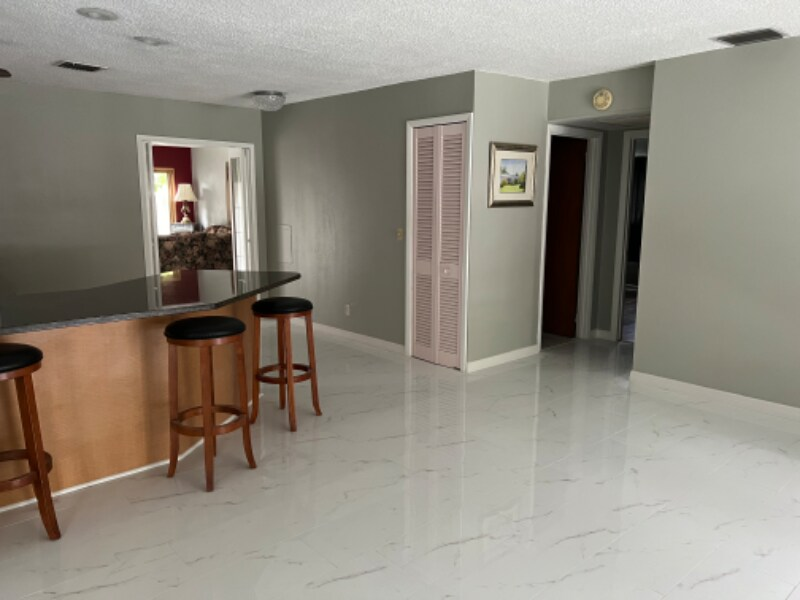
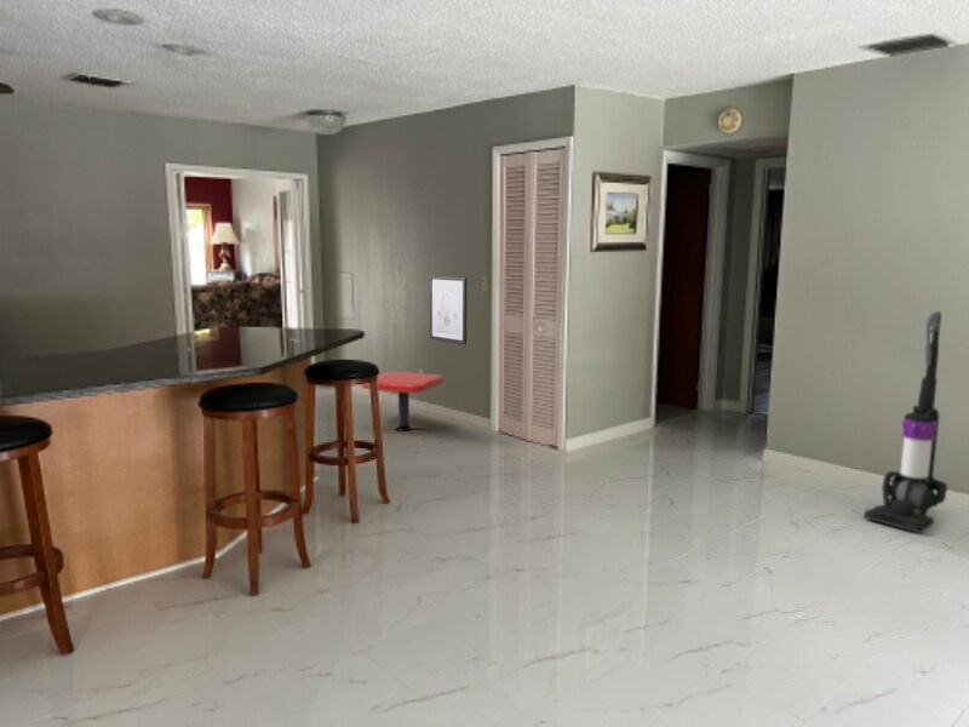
+ pedestal table (403, 402)
+ vacuum cleaner (917, 417)
+ wall art (447, 309)
